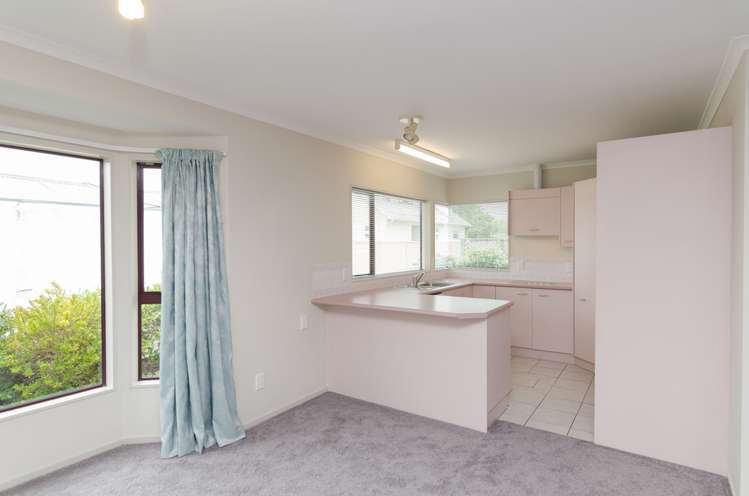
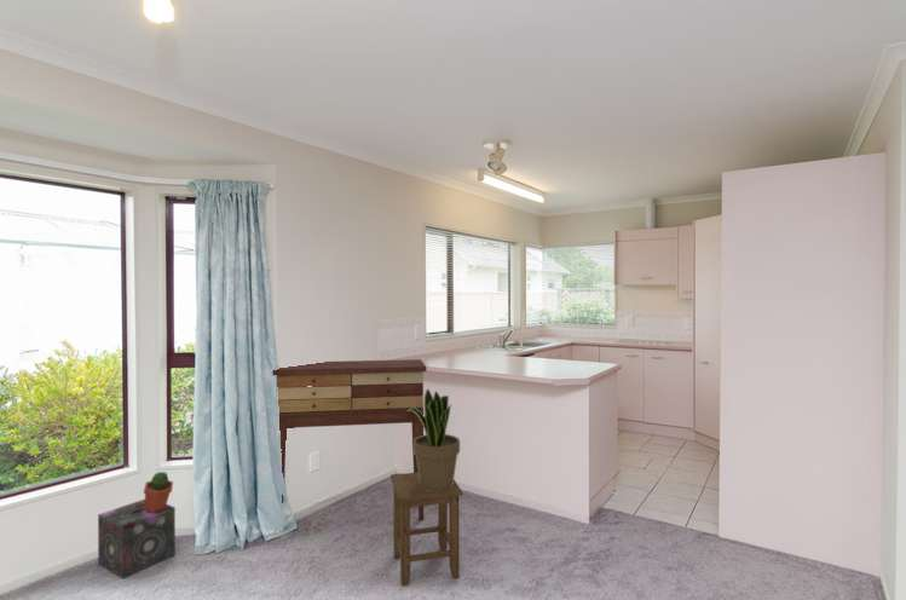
+ stool (425, 527)
+ succulent plant (155, 490)
+ speaker (137, 532)
+ potted plant (433, 437)
+ console table (350, 425)
